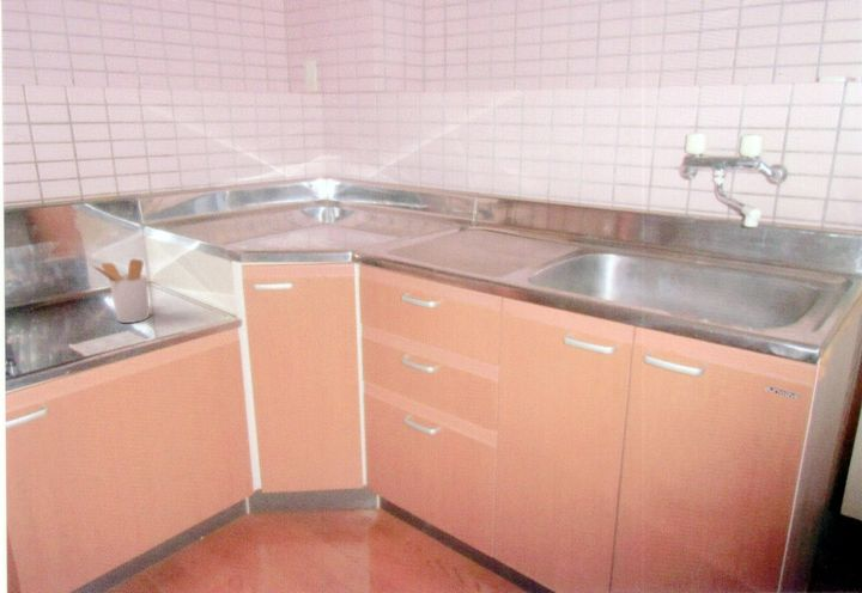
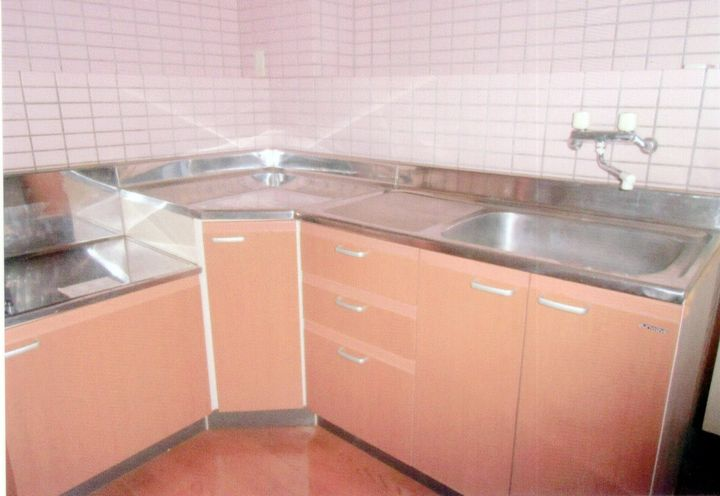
- utensil holder (120, 289)
